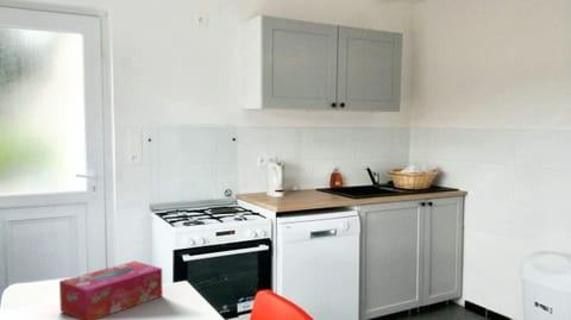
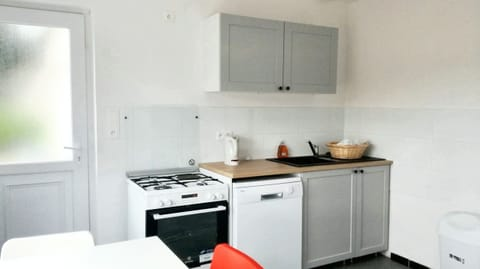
- tissue box (113, 288)
